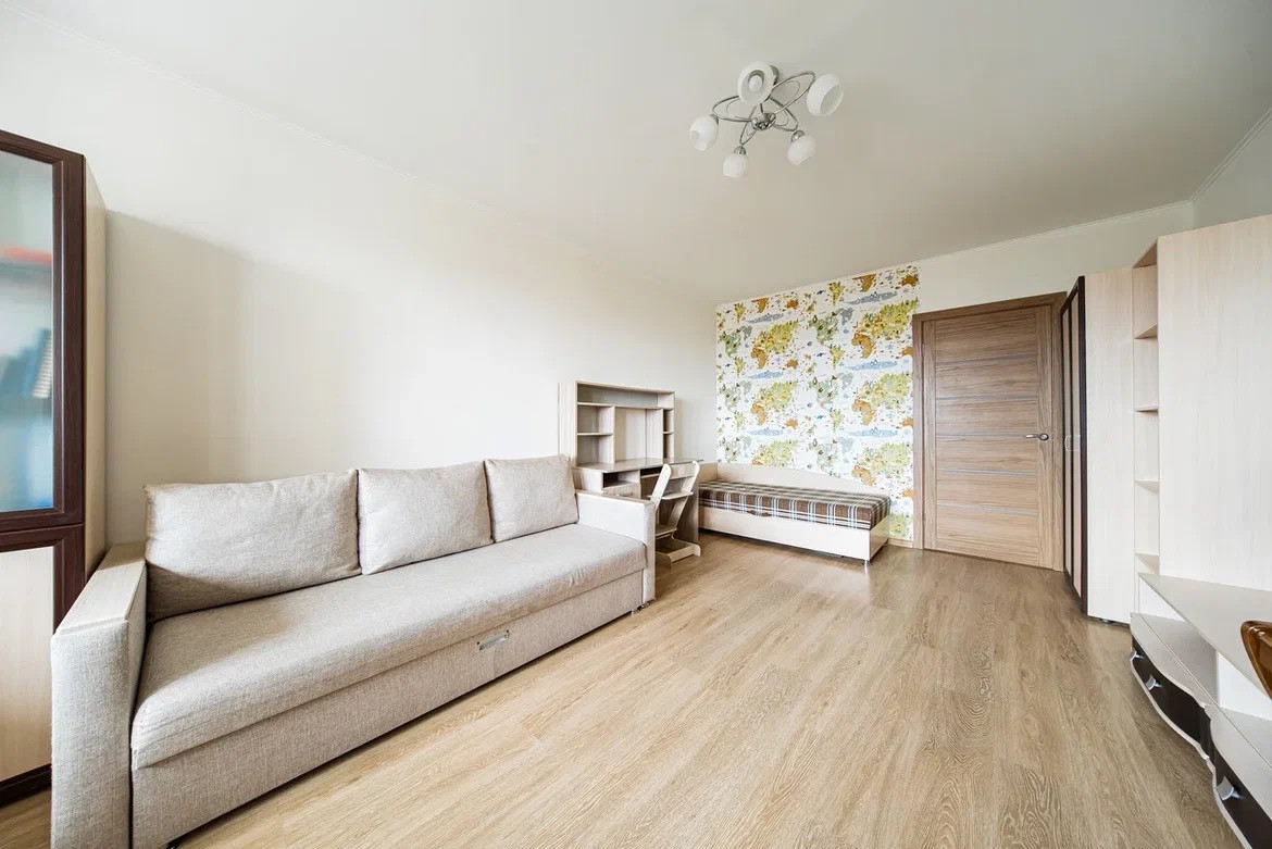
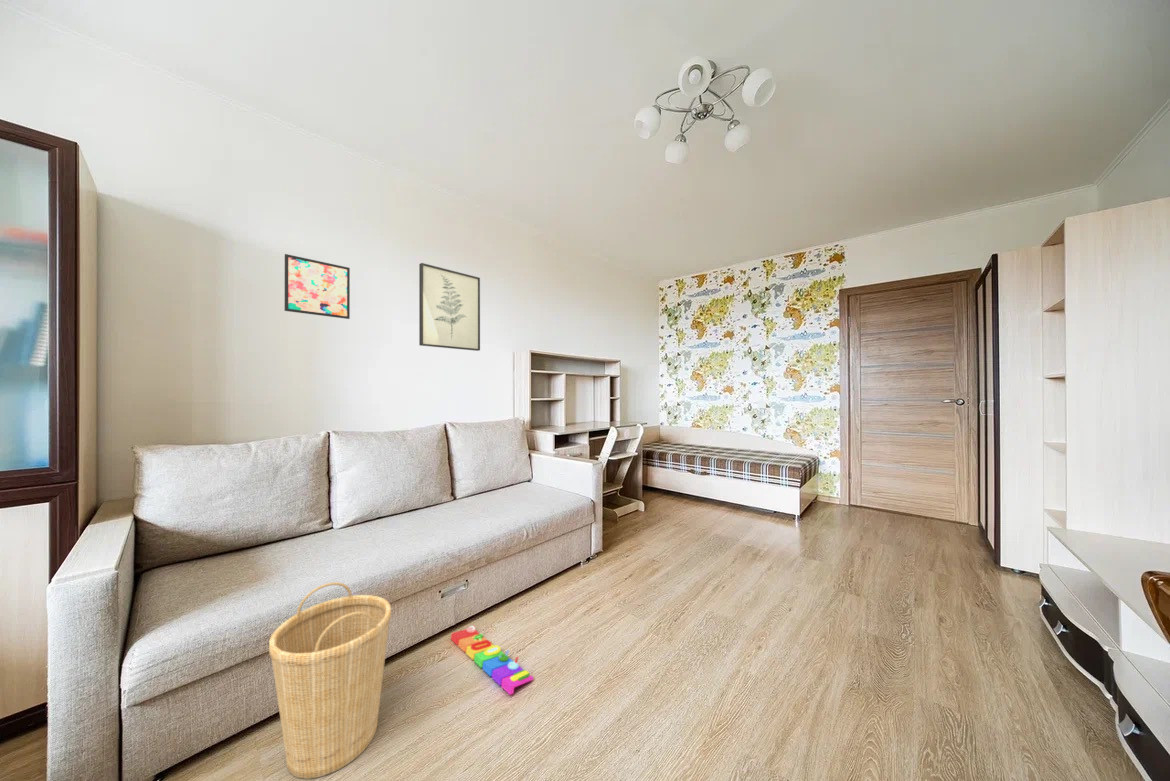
+ wall art (451, 309)
+ basket (334, 669)
+ knob puzzle (489, 652)
+ wall art (318, 288)
